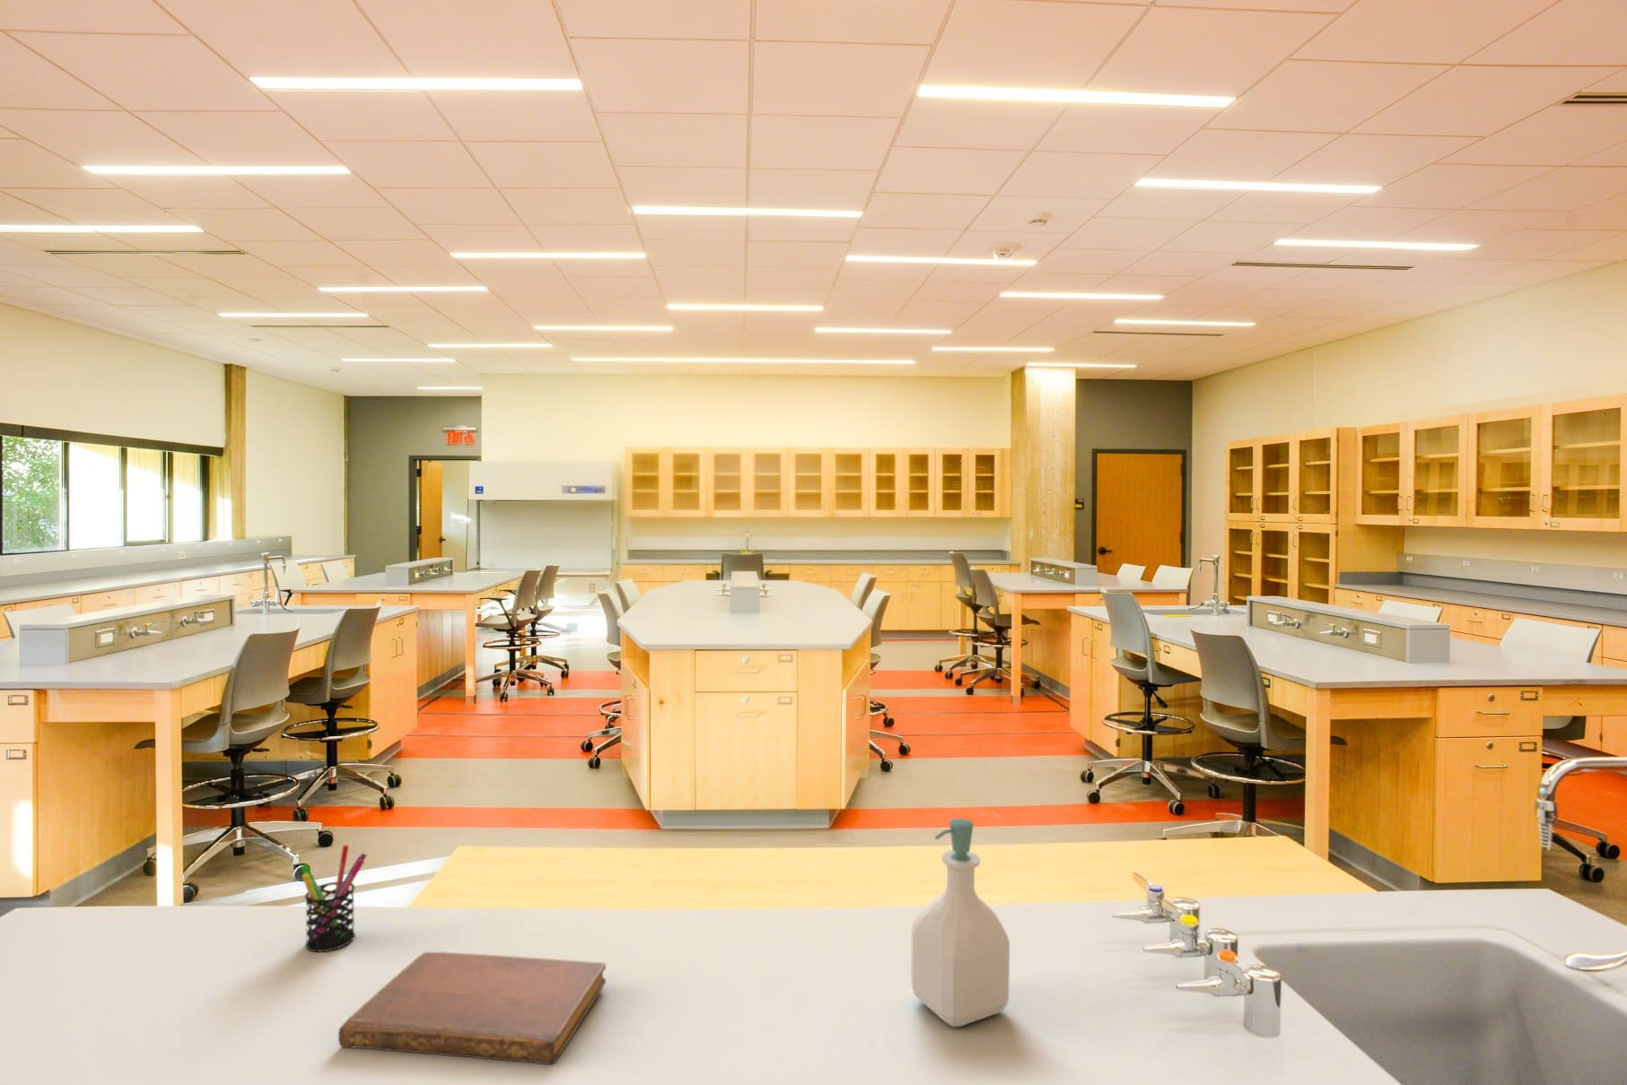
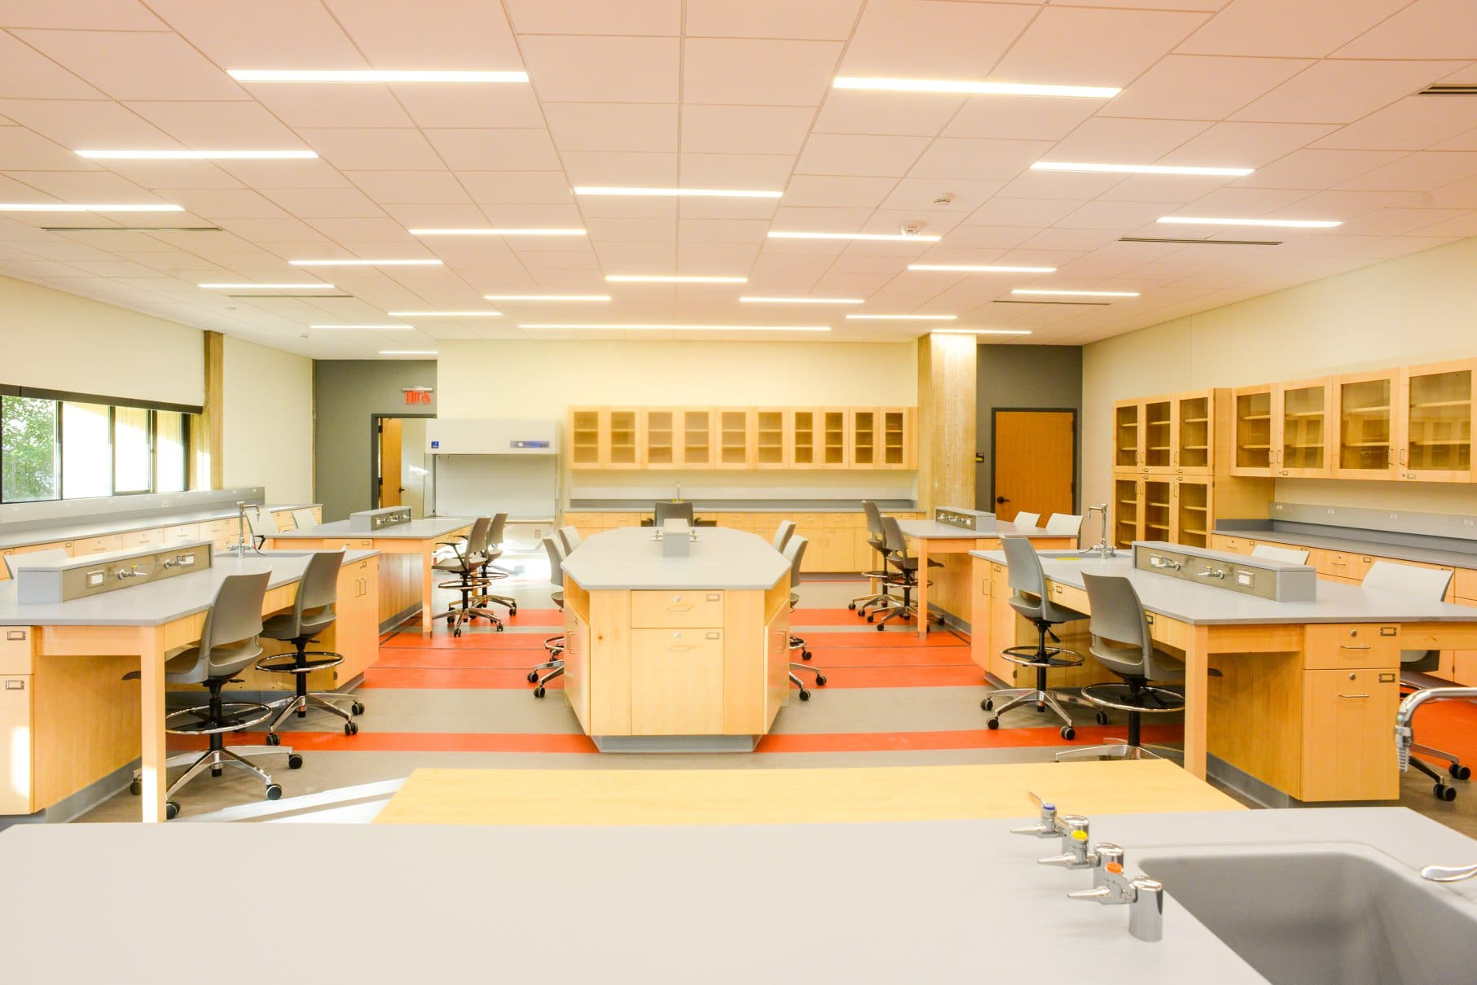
- pen holder (327, 895)
- notebook (482, 1003)
- soap bottle (959, 913)
